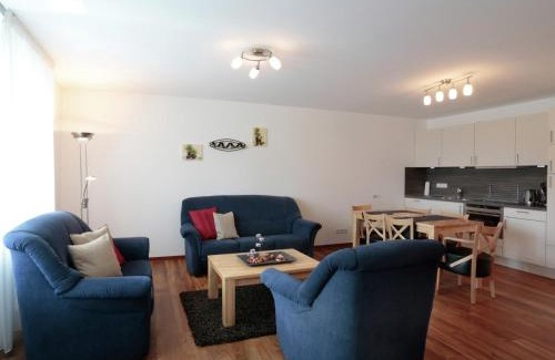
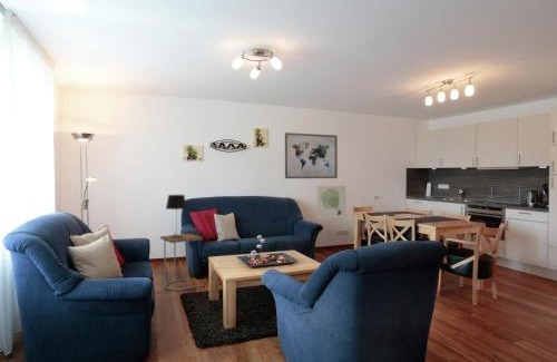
+ side table (175, 260)
+ table lamp (176, 215)
+ wall art (331, 202)
+ wall art (312, 156)
